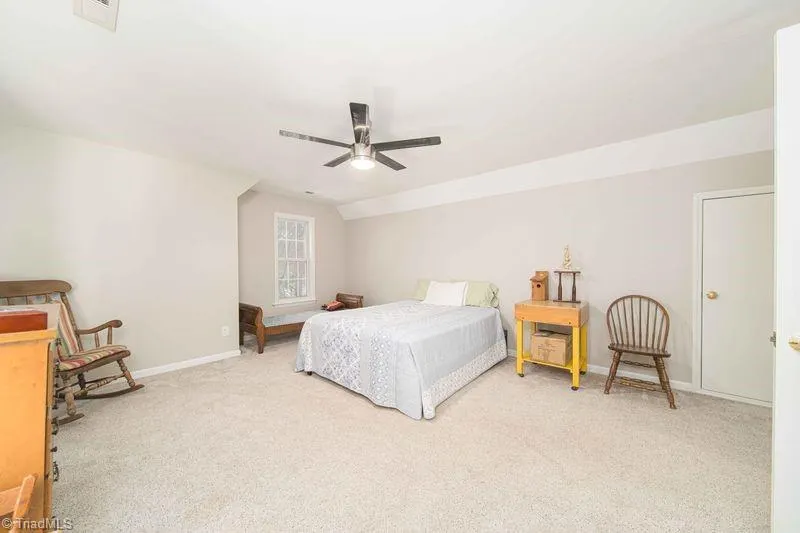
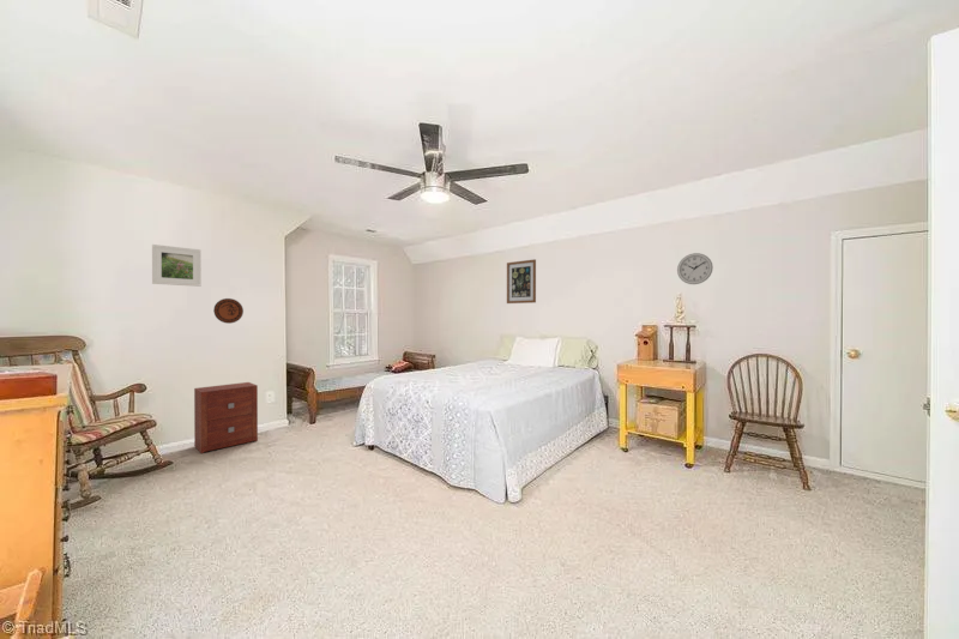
+ nightstand (227, 415)
+ wall clock (694, 269)
+ wall art (520, 282)
+ decorative plate (228, 311)
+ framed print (177, 266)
